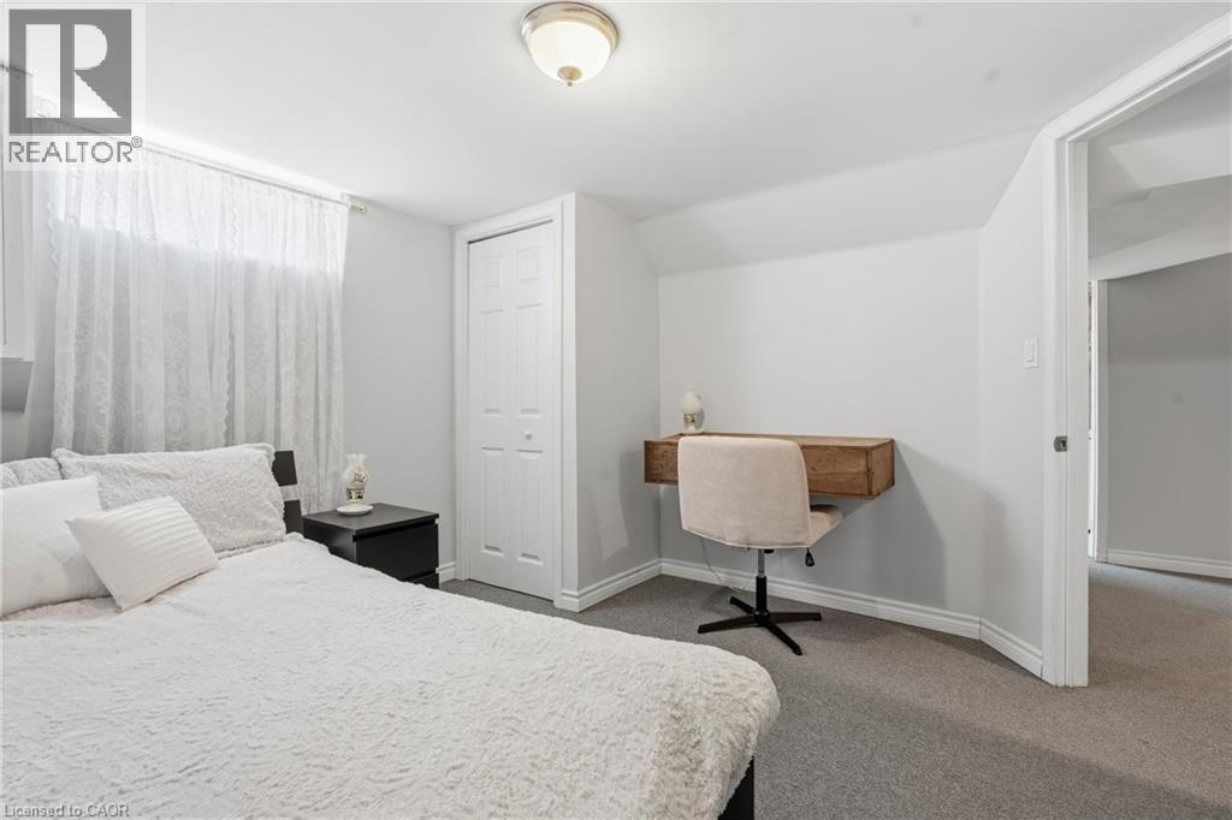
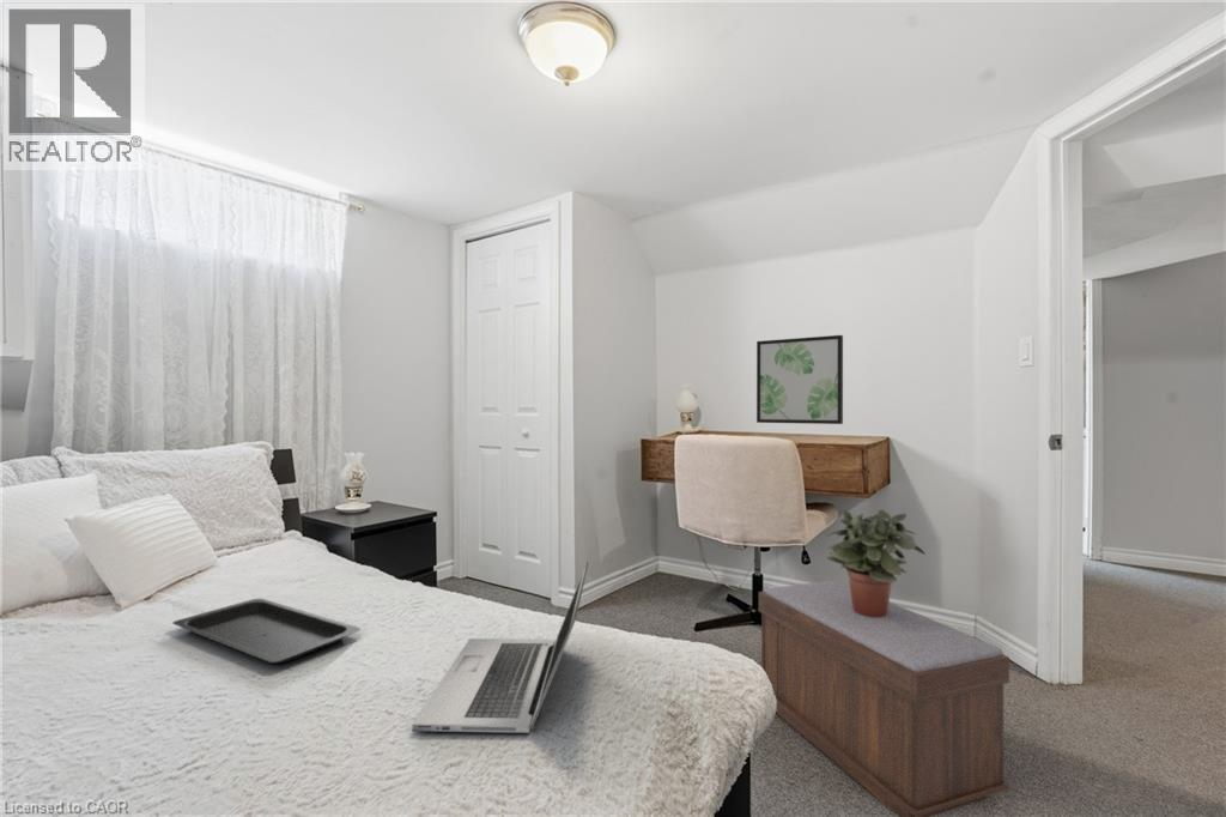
+ bench (866, 678)
+ serving tray (265, 630)
+ wall art (797, 380)
+ laptop (514, 639)
+ potted plant (870, 558)
